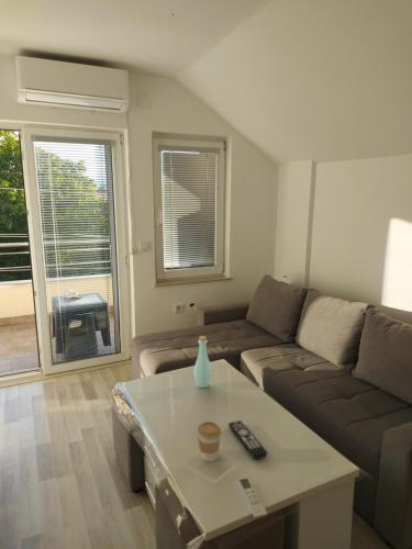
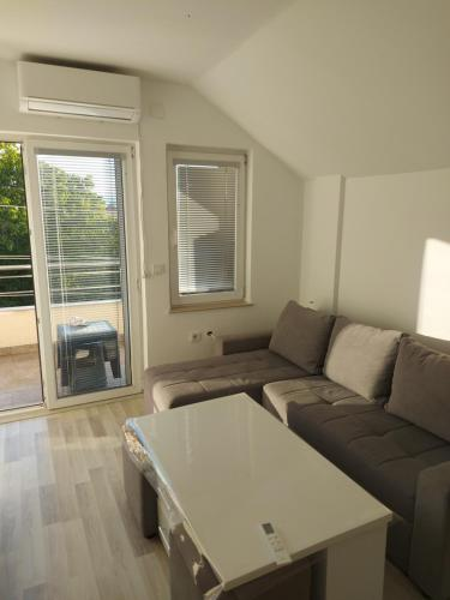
- bottle (202, 361)
- remote control (246, 438)
- coffee cup (209, 440)
